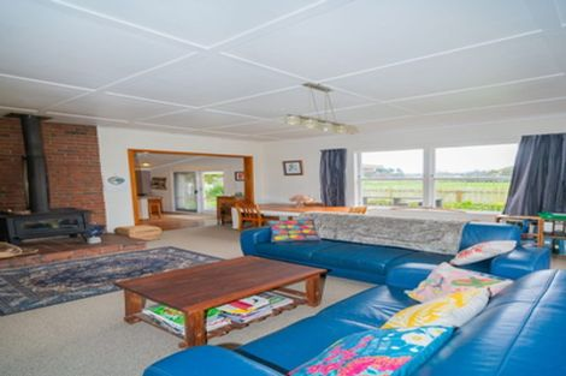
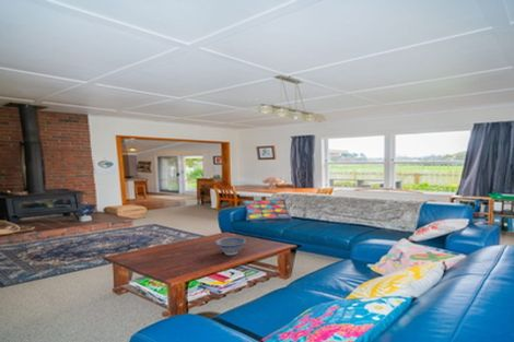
+ decorative bowl (231, 247)
